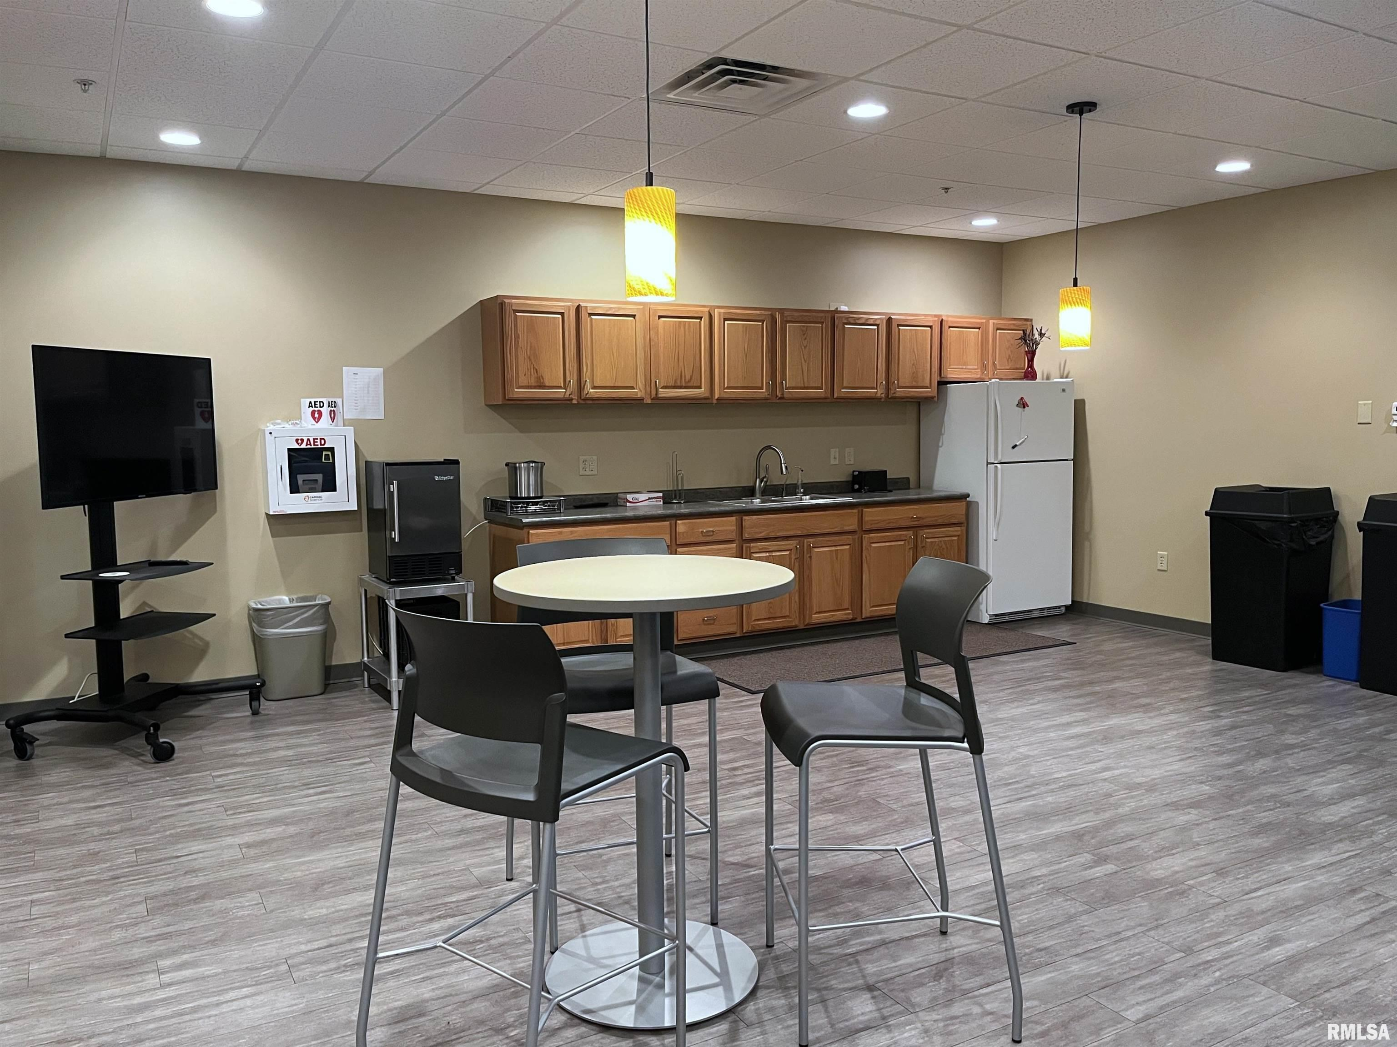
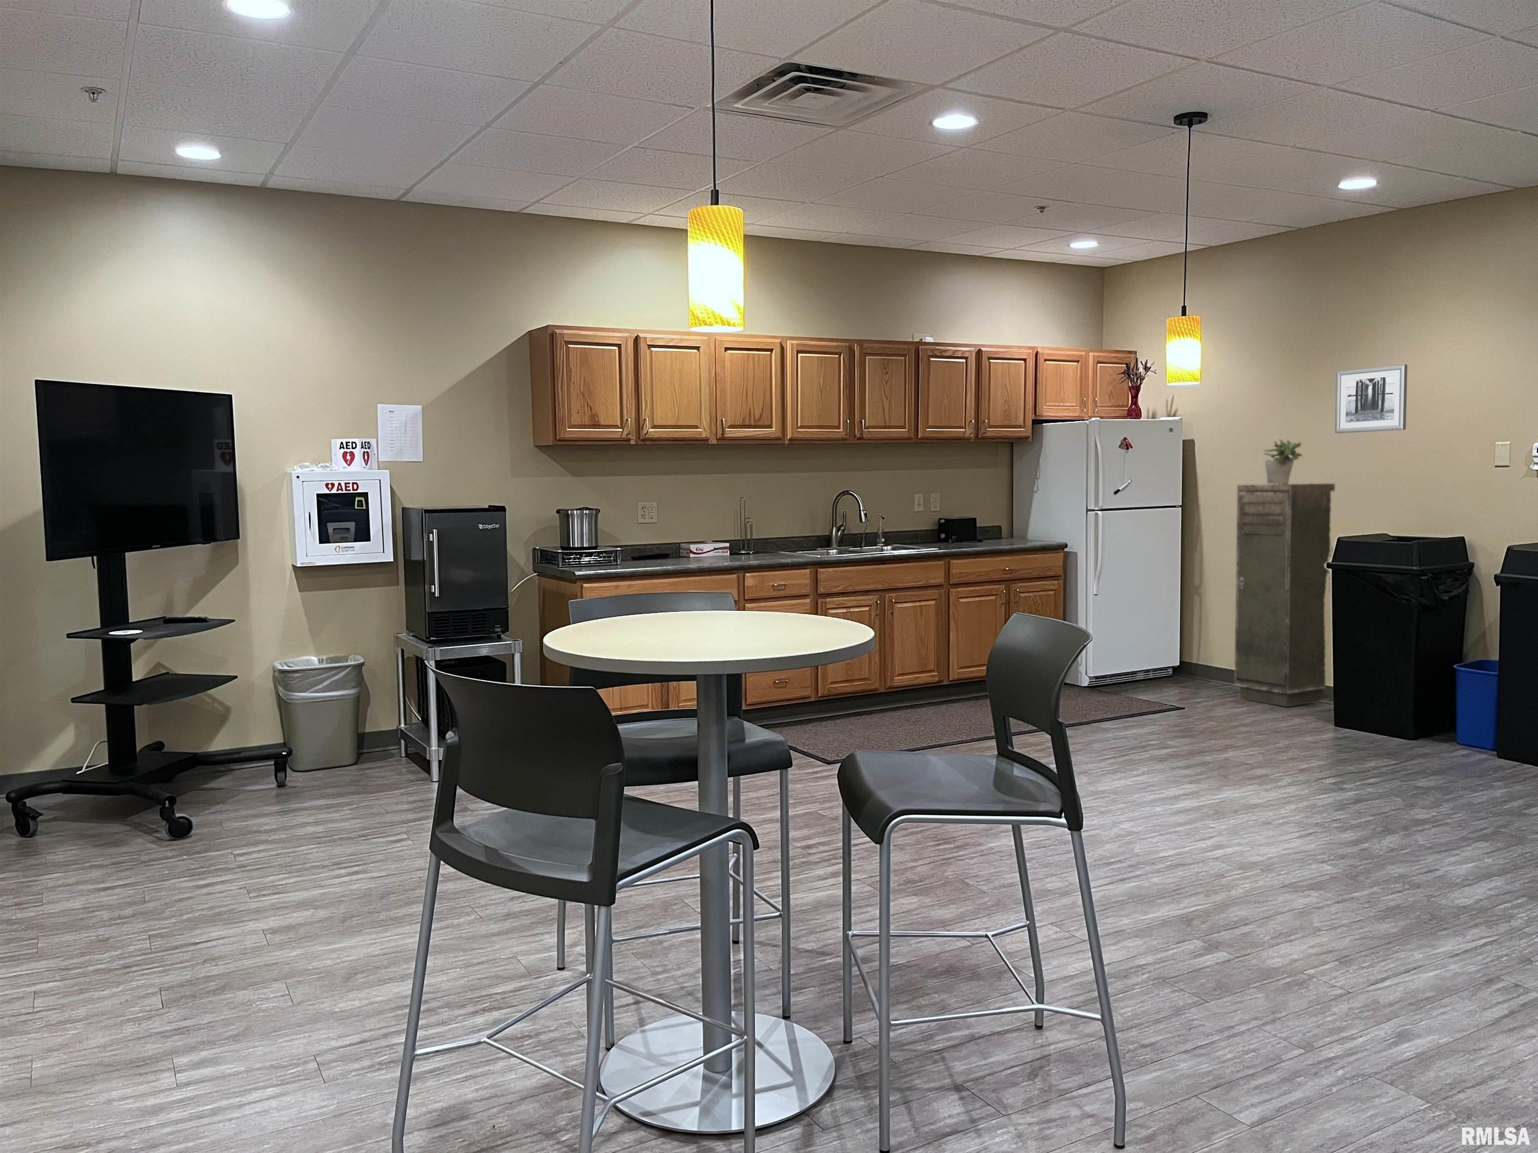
+ storage cabinet (1284, 592)
+ wall art (1370, 400)
+ potted plant (1286, 460)
